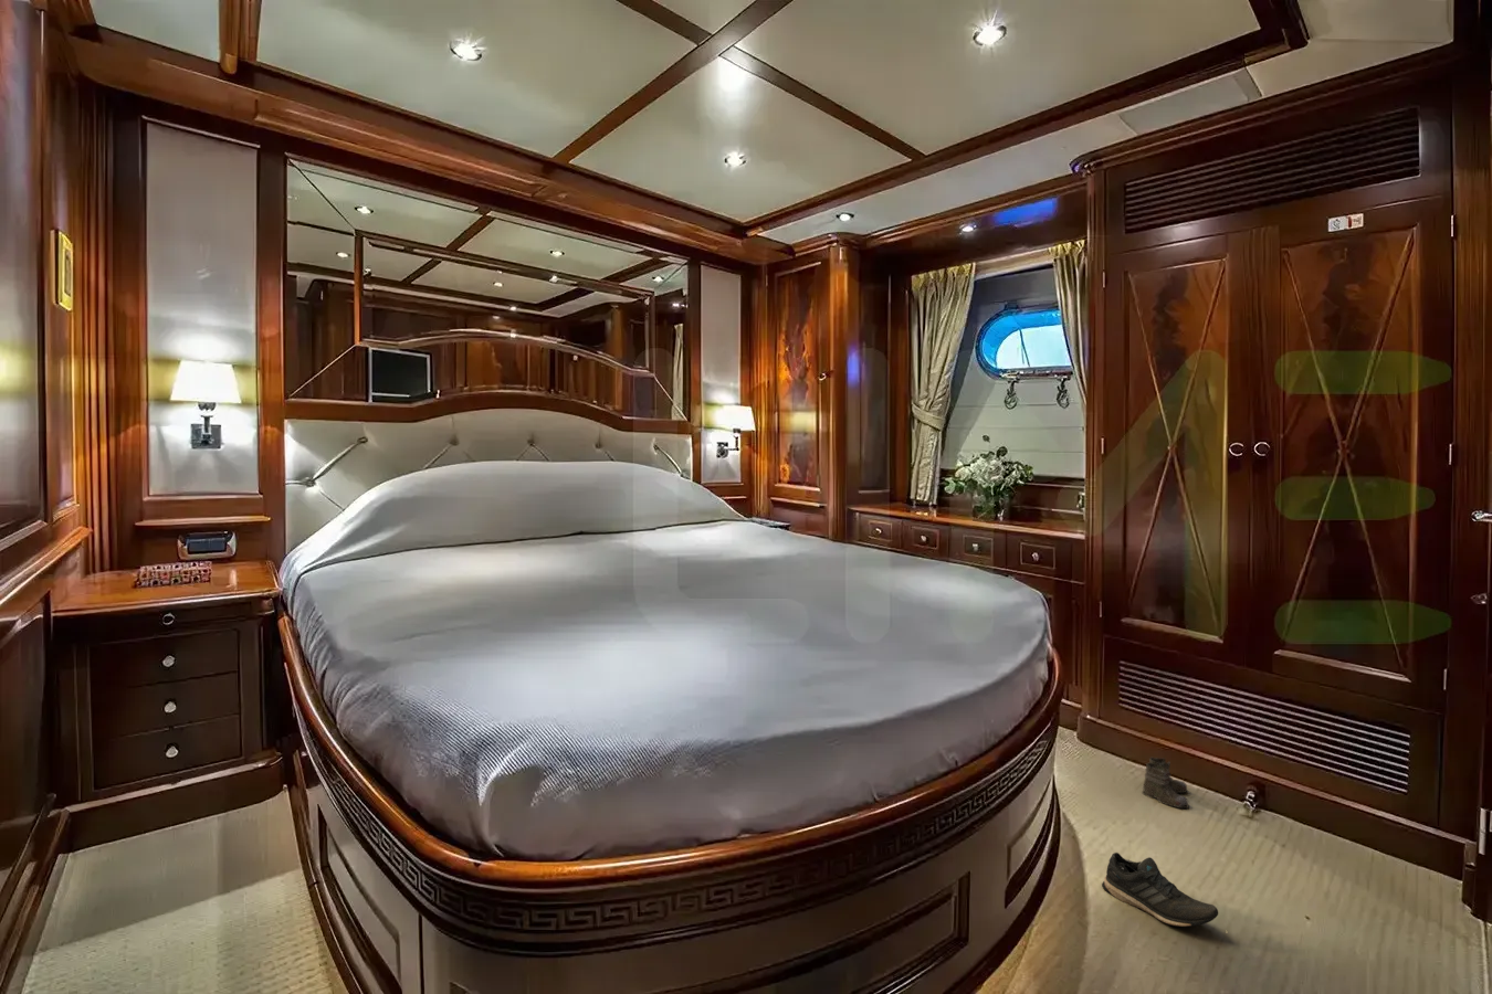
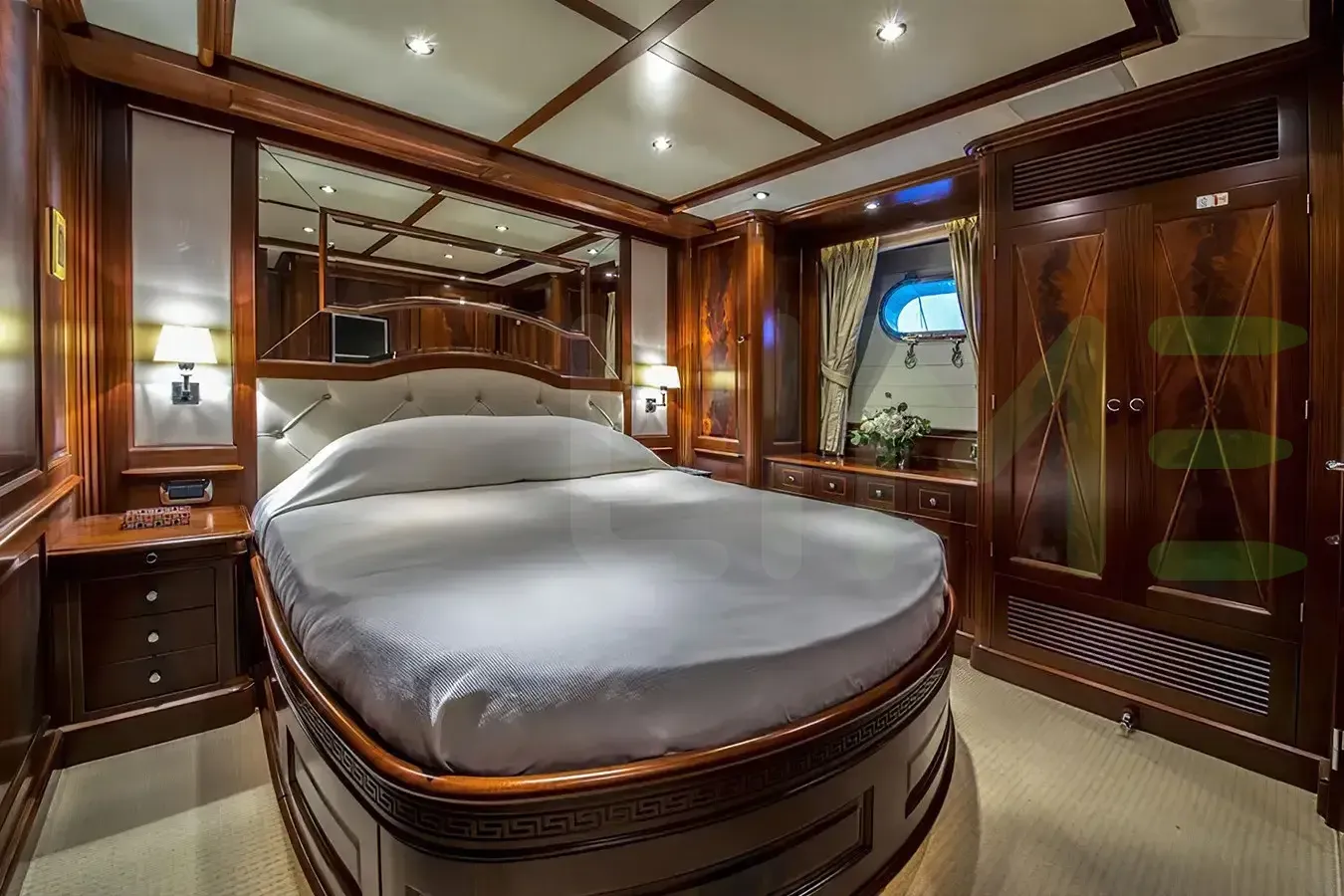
- shoe (1157, 888)
- boots (1166, 780)
